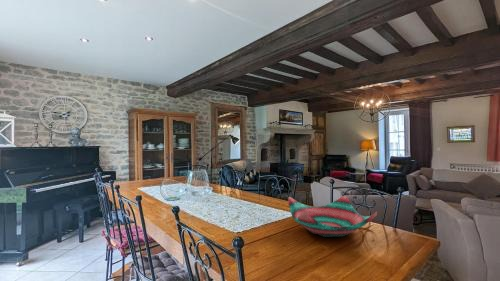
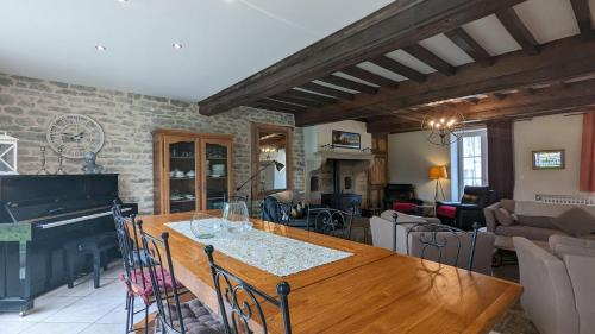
- decorative bowl (327, 216)
